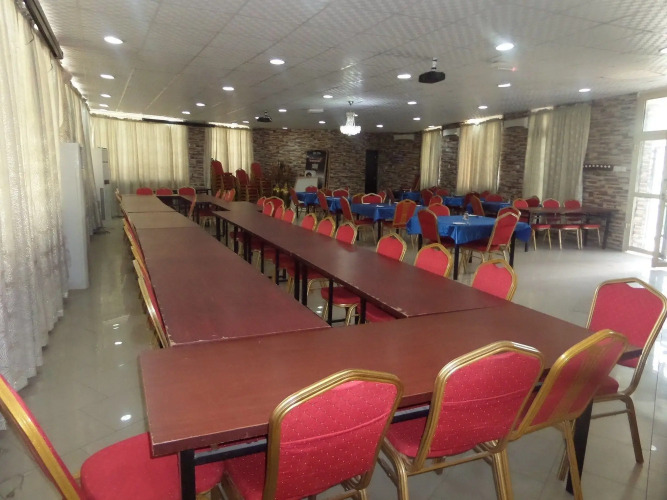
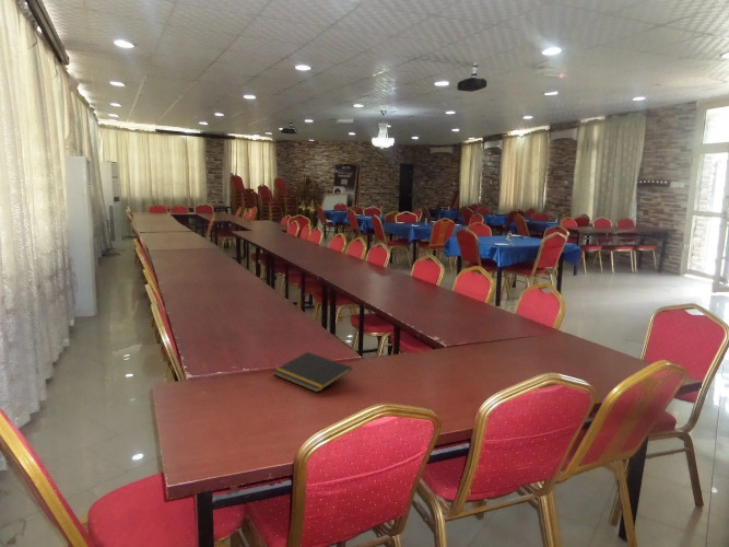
+ notepad (311, 370)
